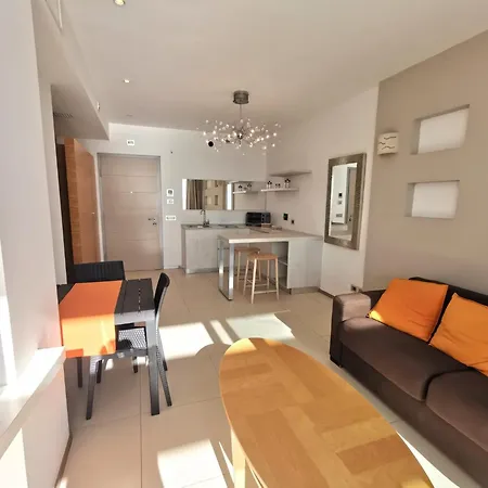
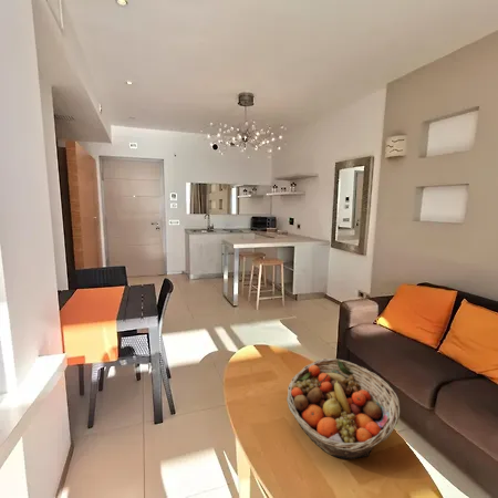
+ fruit basket (338, 404)
